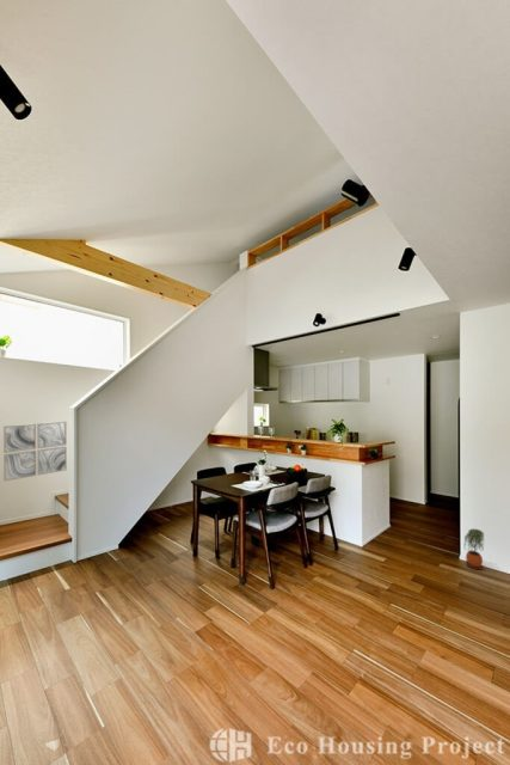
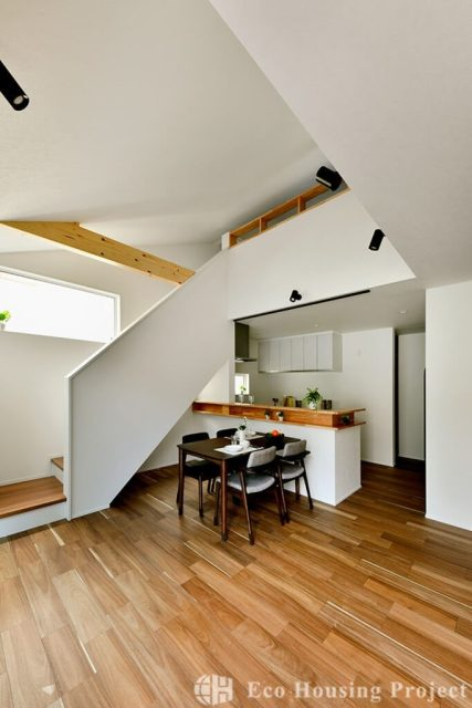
- wall art (37, 449)
- potted plant (474, 547)
